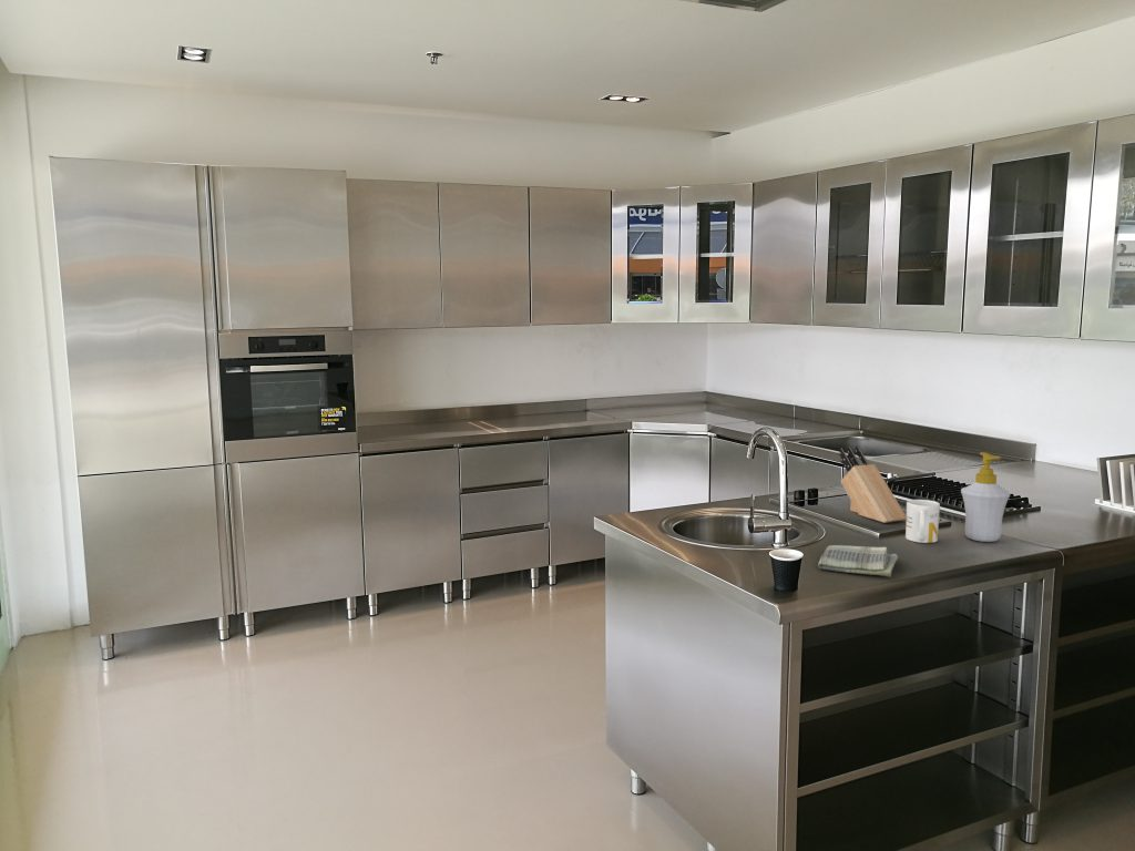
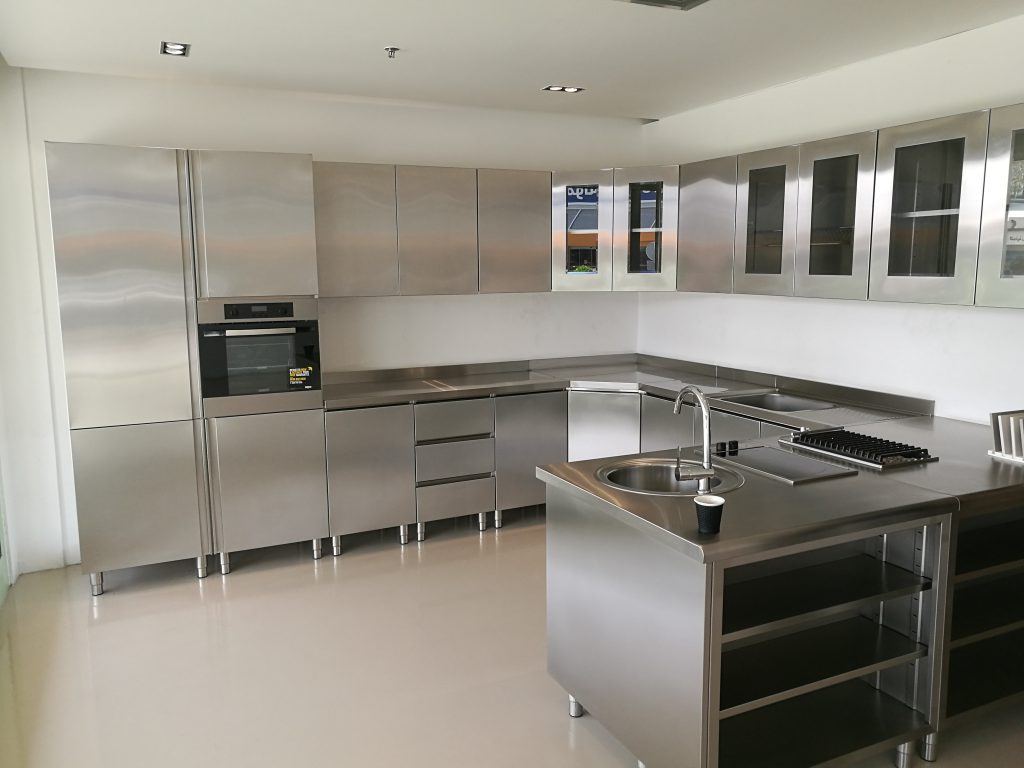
- soap bottle (984, 496)
- mug (924, 522)
- dish towel (858, 558)
- knife block (869, 482)
